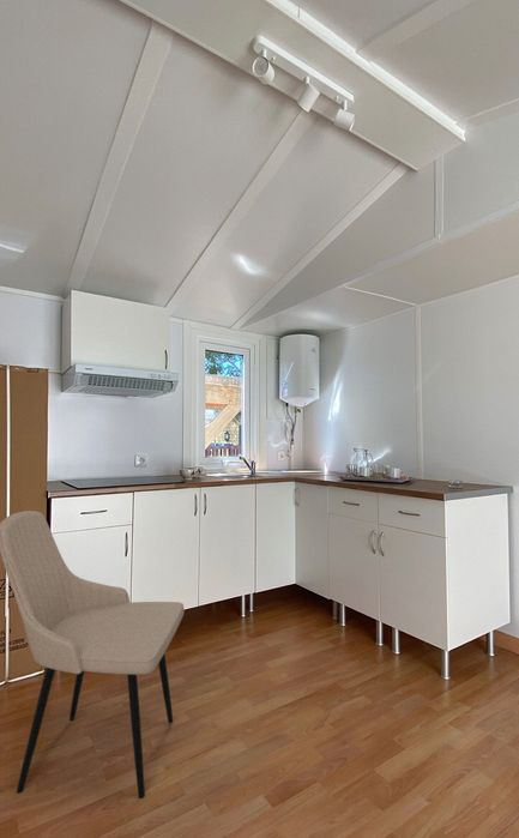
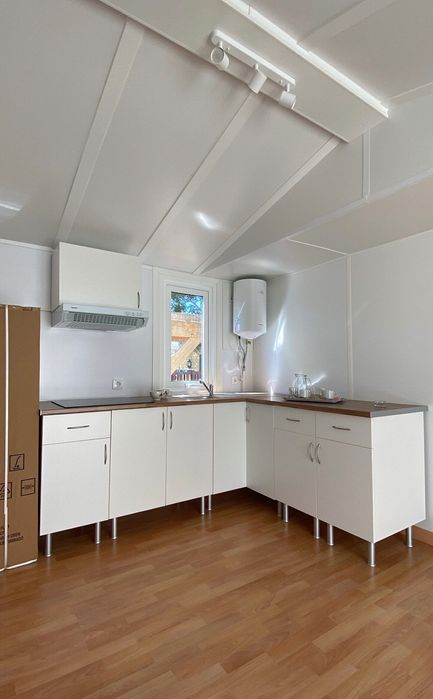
- dining chair (91, 632)
